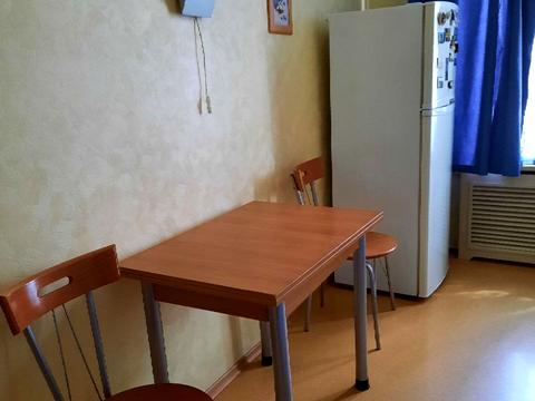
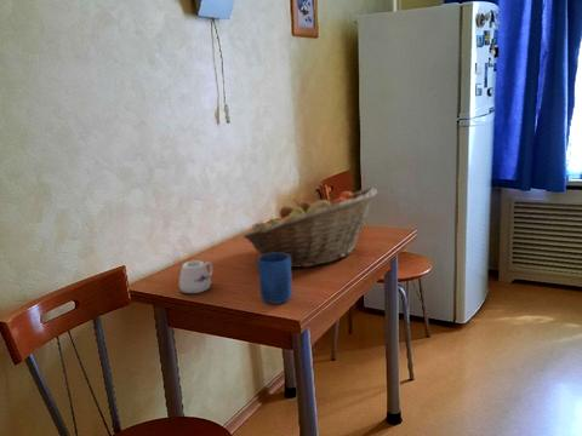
+ mug (198, 275)
+ fruit basket (313, 223)
+ mug (278, 276)
